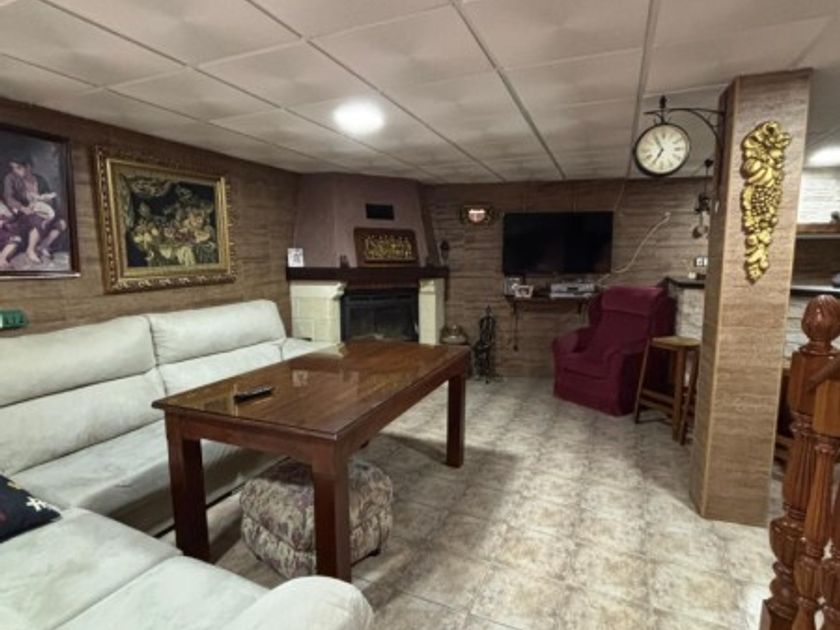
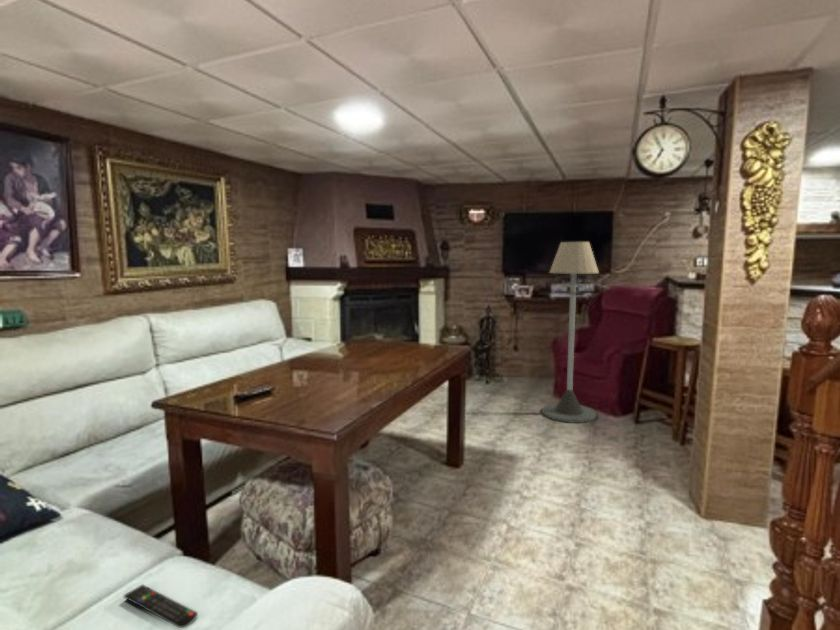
+ remote control (160, 605)
+ floor lamp (571, 329)
